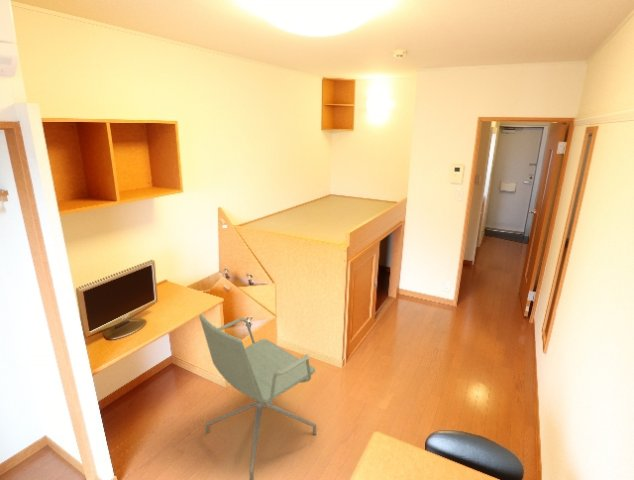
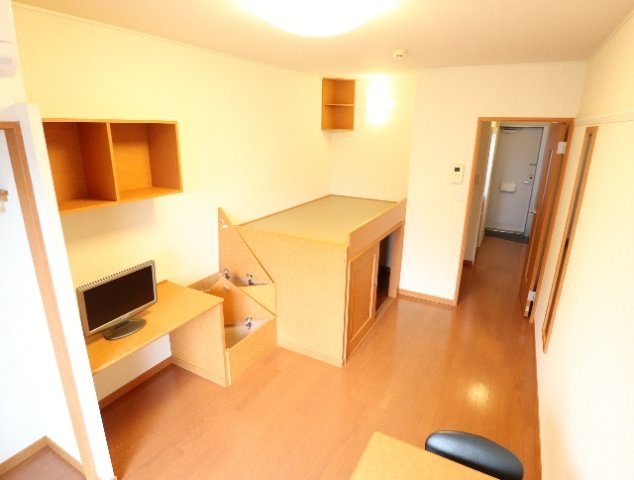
- office chair (257, 375)
